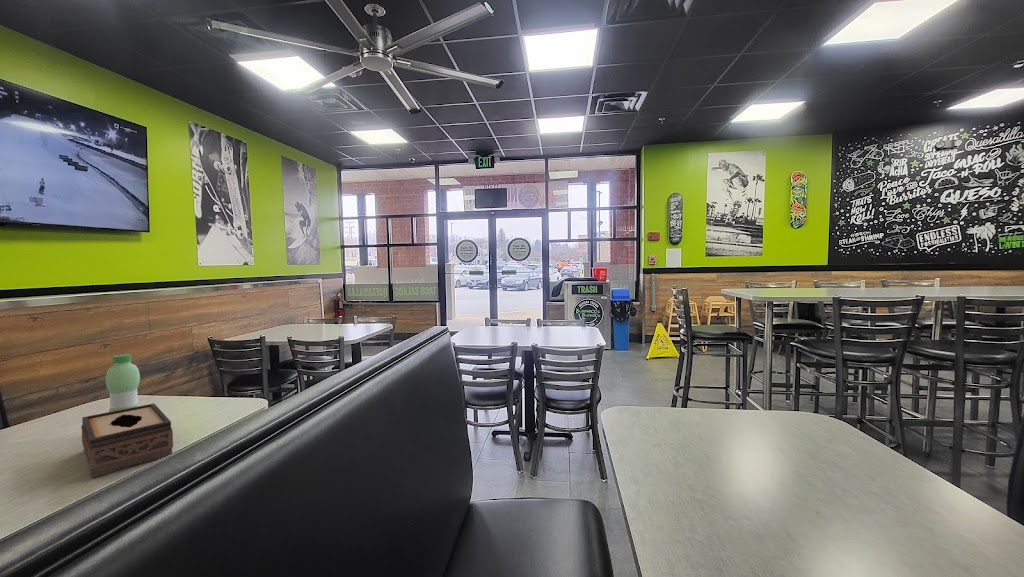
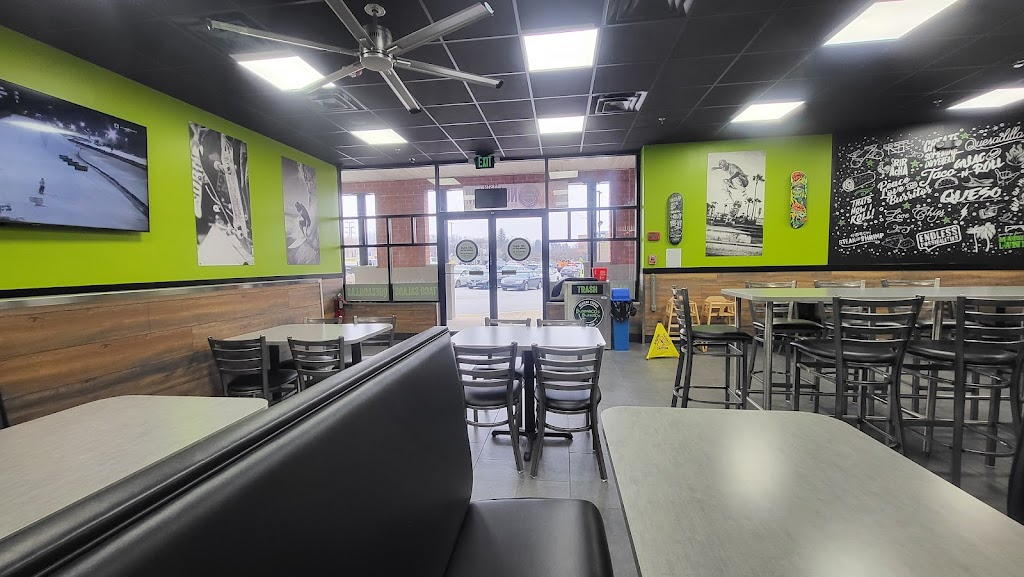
- water bottle (123, 392)
- tissue box (126, 436)
